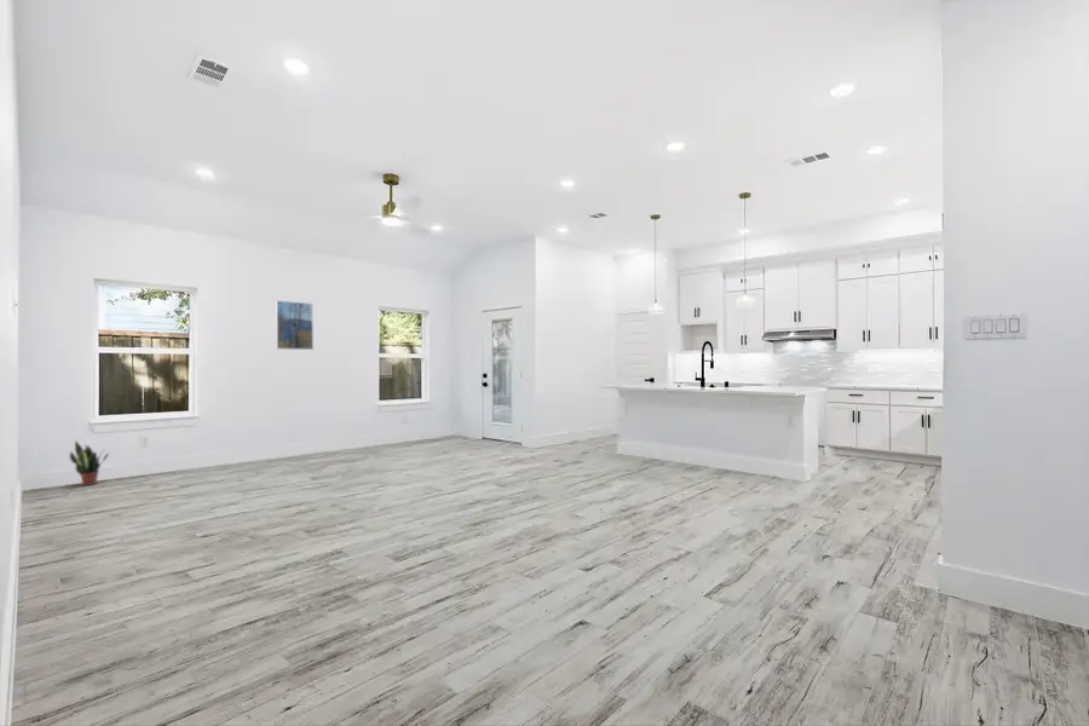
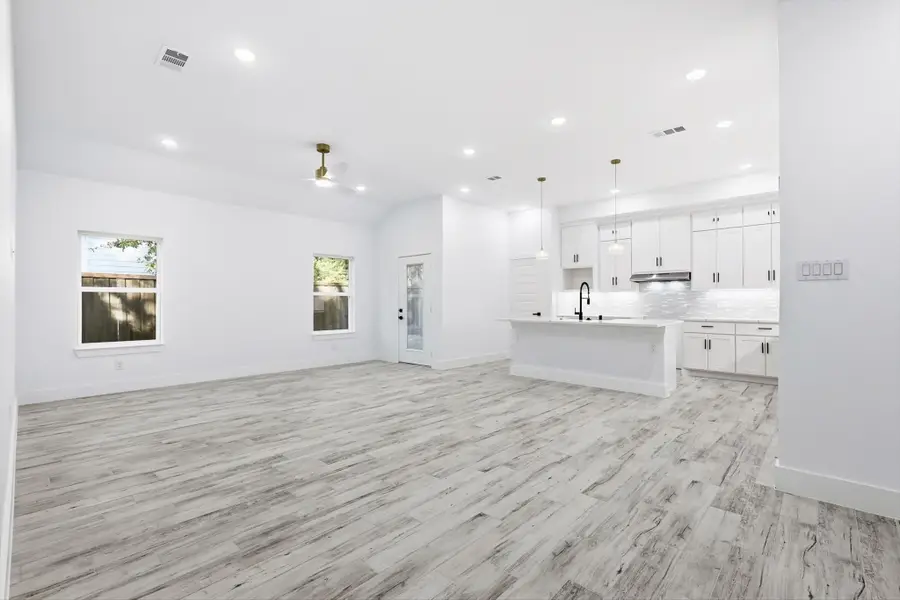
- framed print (294, 325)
- potted plant (90, 461)
